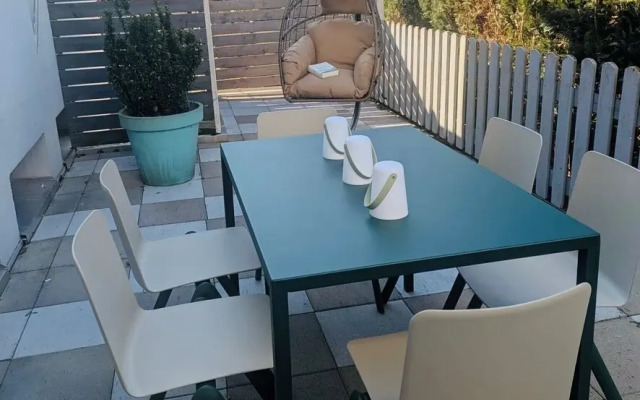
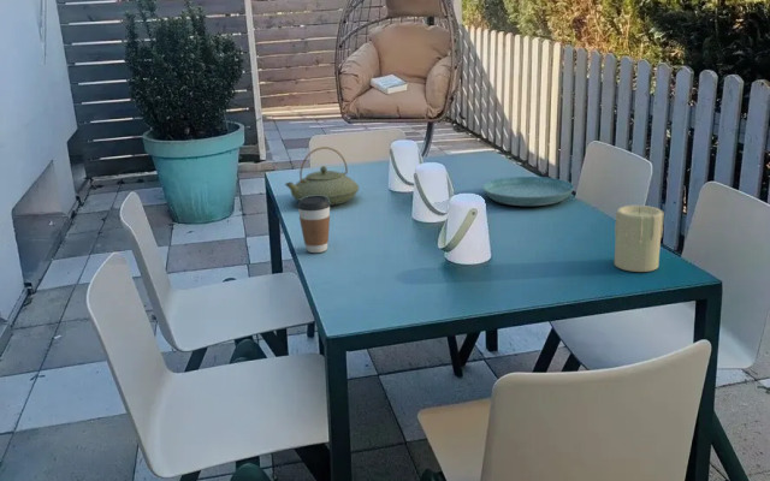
+ saucer (527, 191)
+ teapot (320, 174)
+ candle (638, 236)
+ coffee cup (314, 224)
